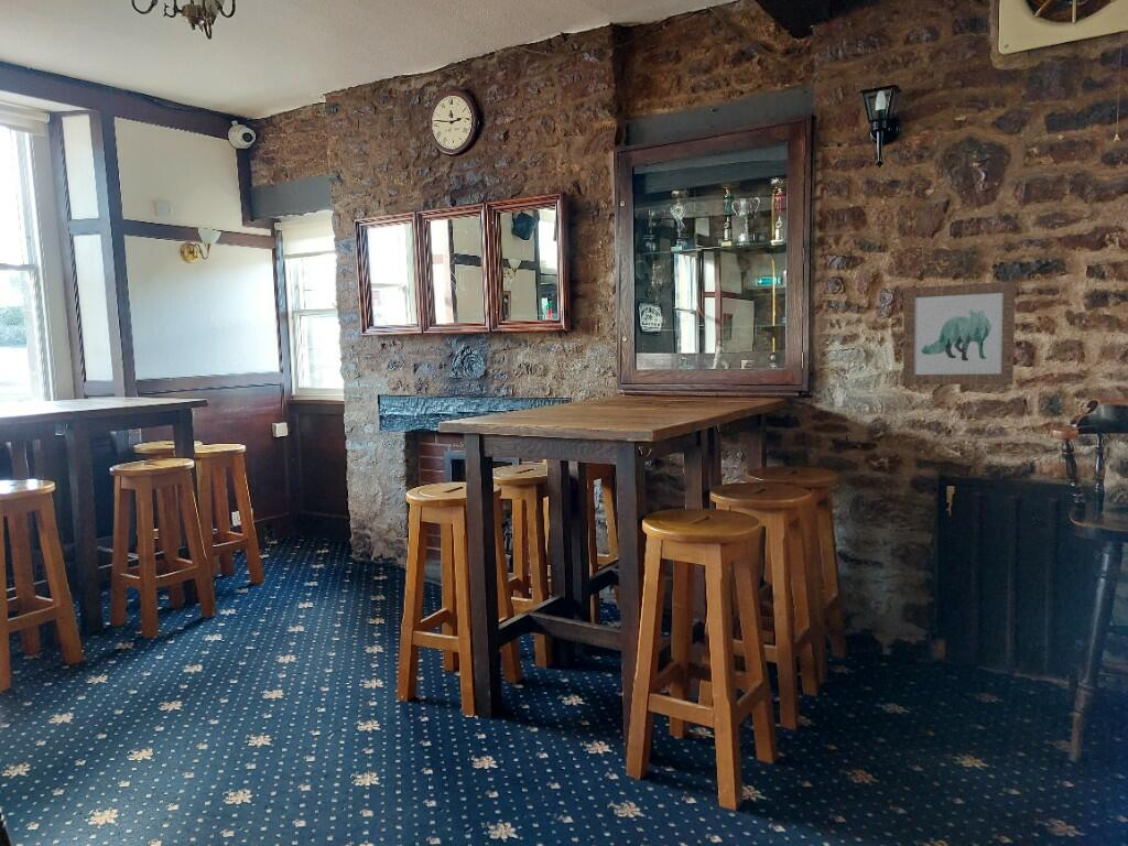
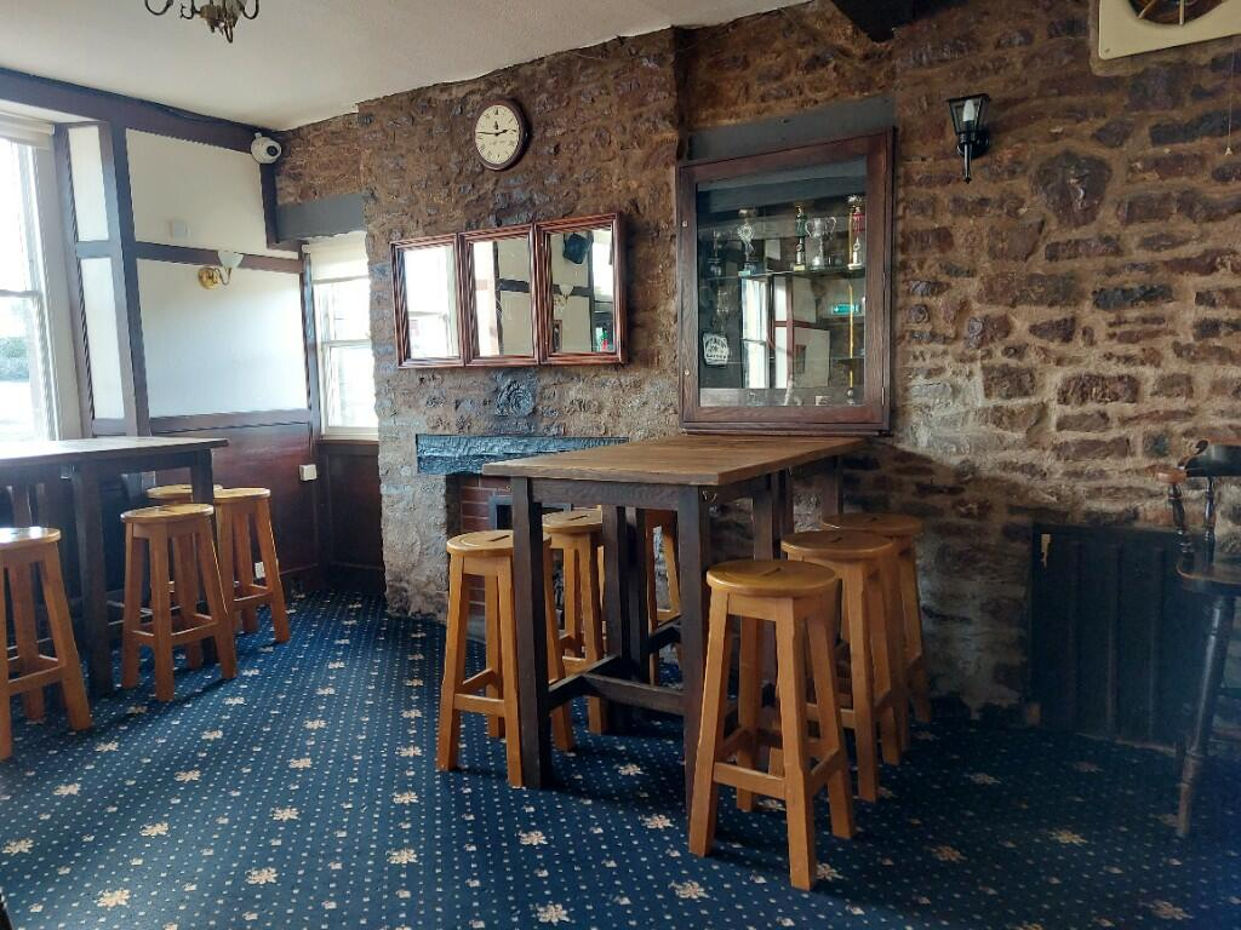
- wall art (957, 335)
